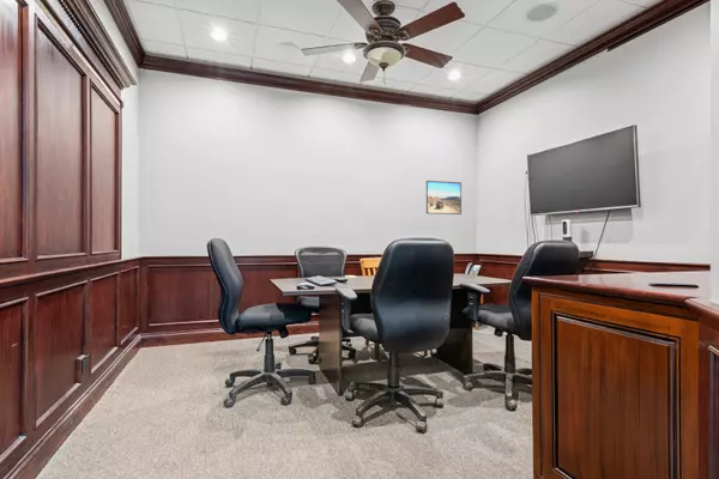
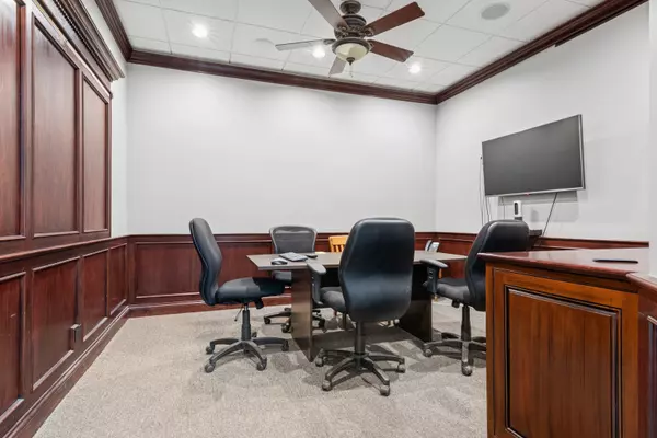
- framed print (443, 198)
